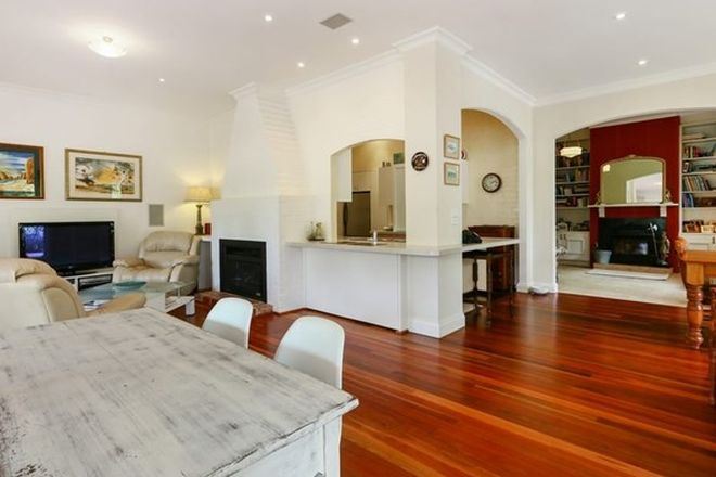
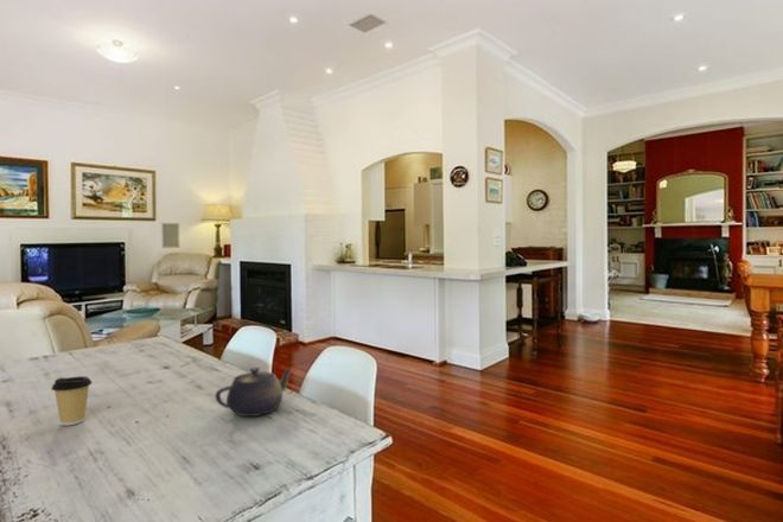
+ coffee cup (72, 400)
+ teapot (257, 388)
